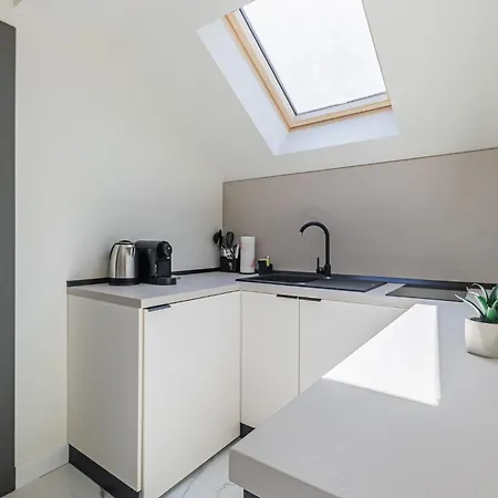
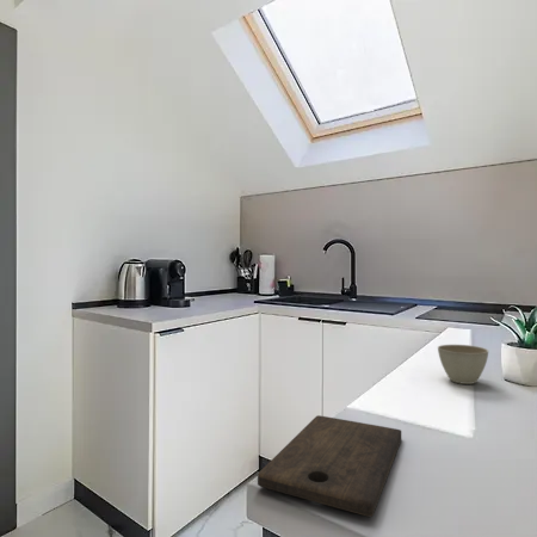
+ cutting board (338, 453)
+ flower pot (462, 364)
